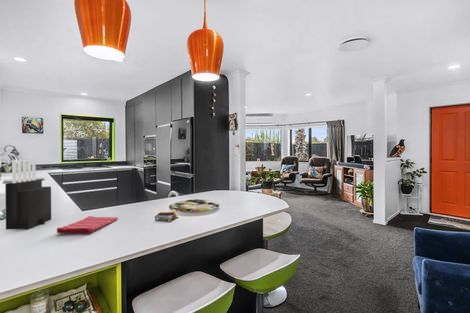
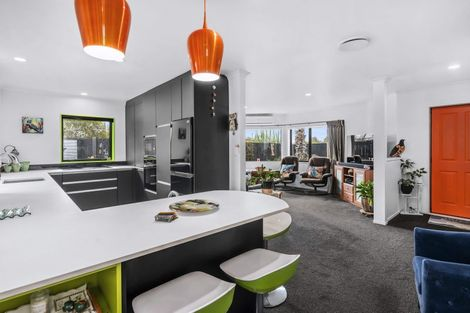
- dish towel (89, 223)
- knife block (32, 192)
